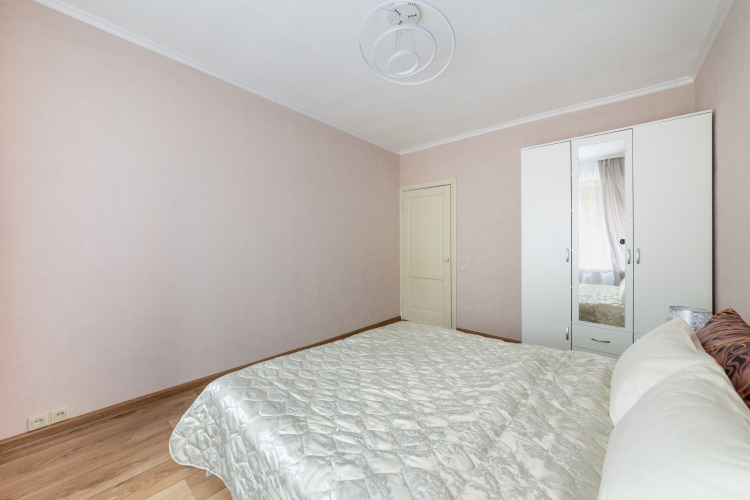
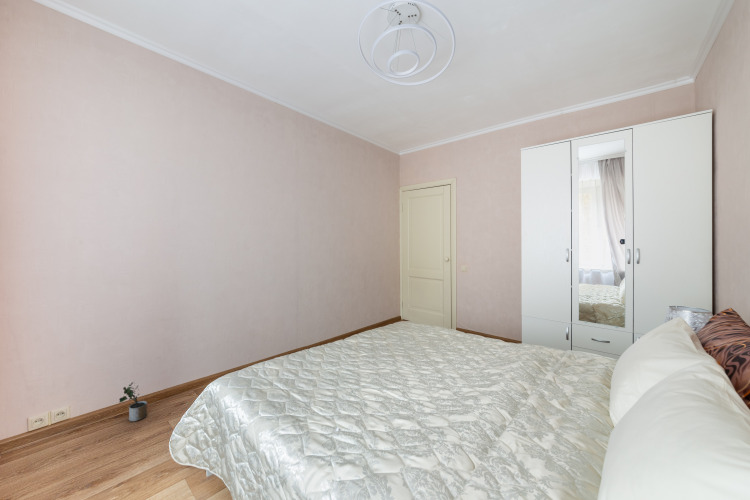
+ potted plant (134, 400)
